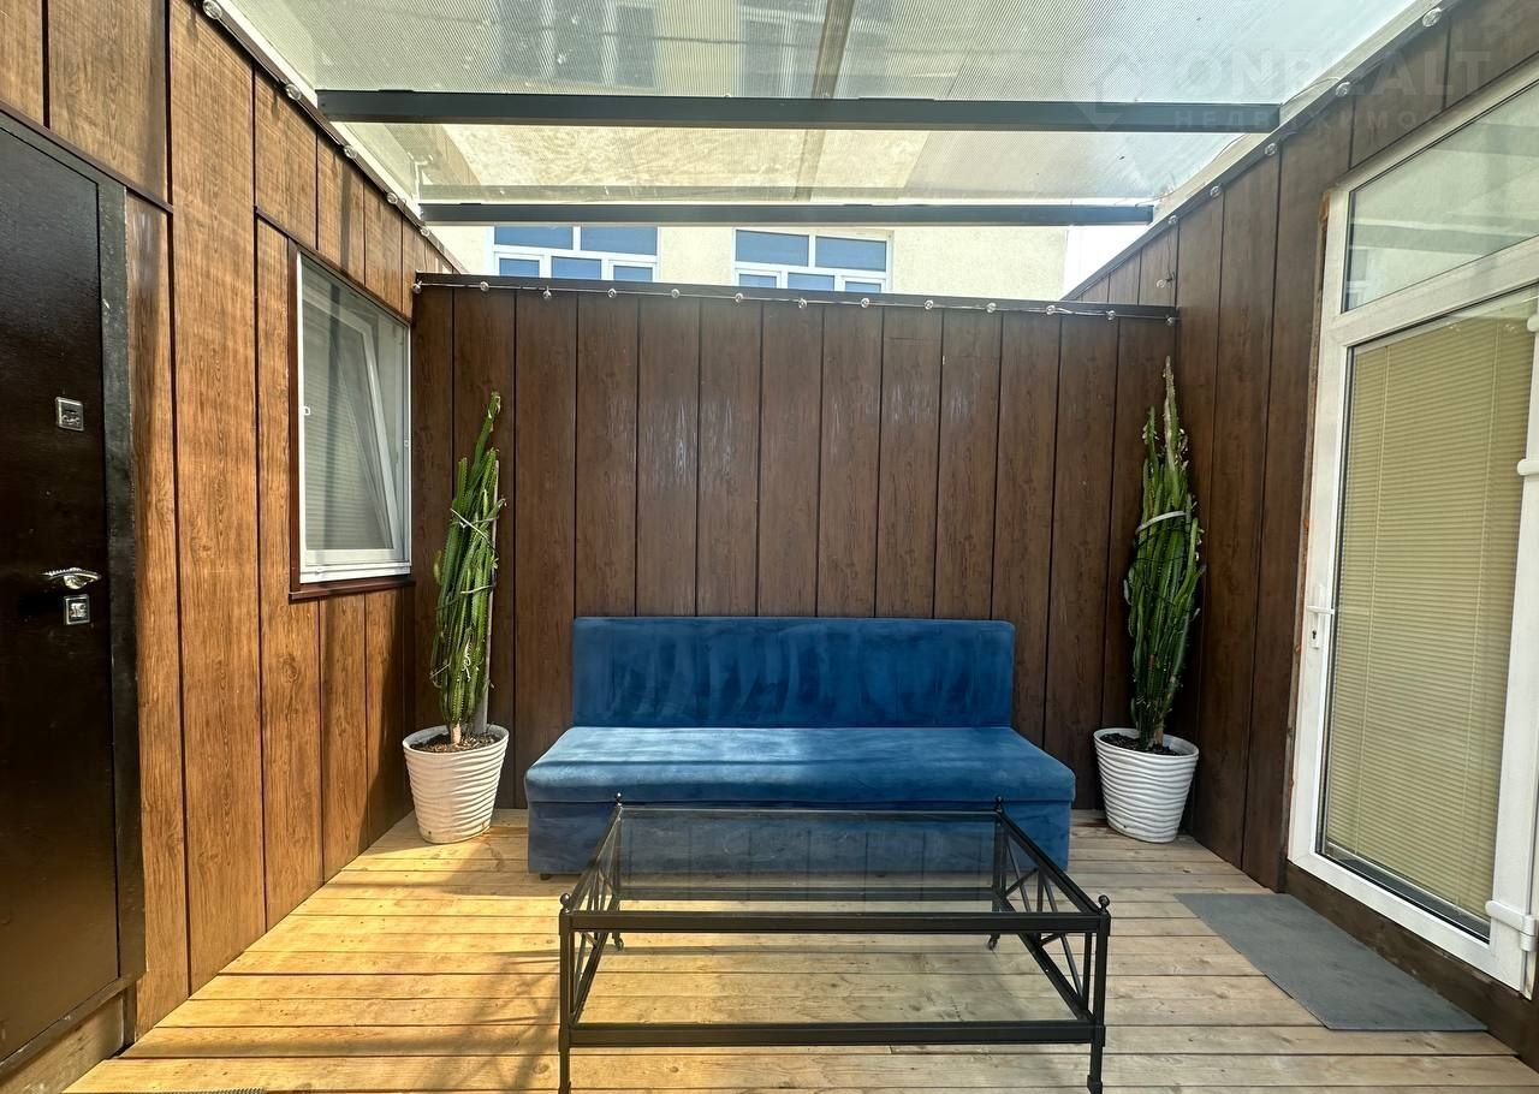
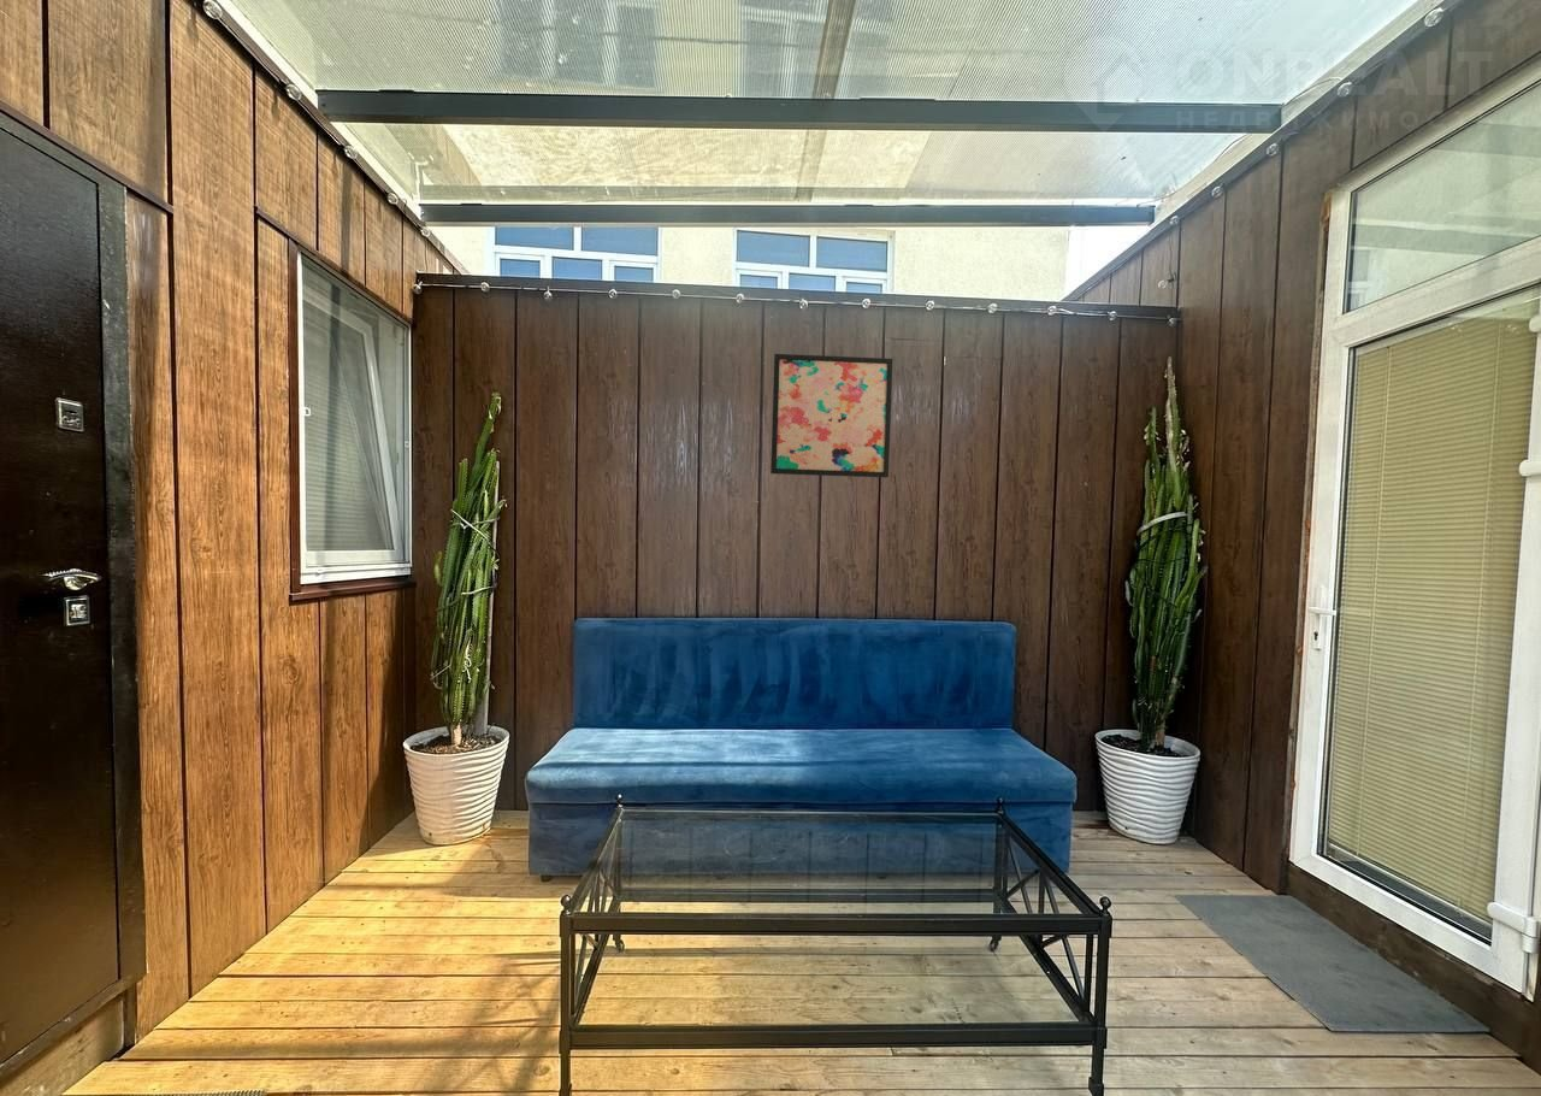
+ wall art (831, 416)
